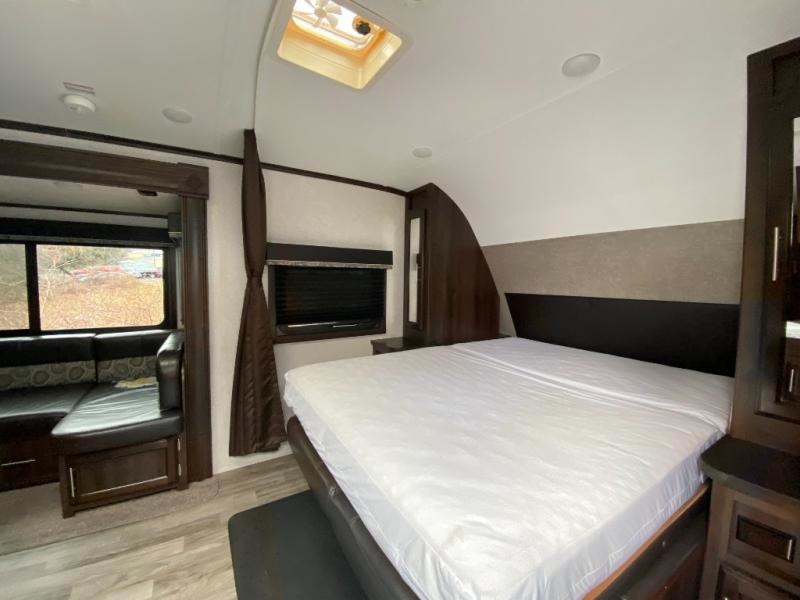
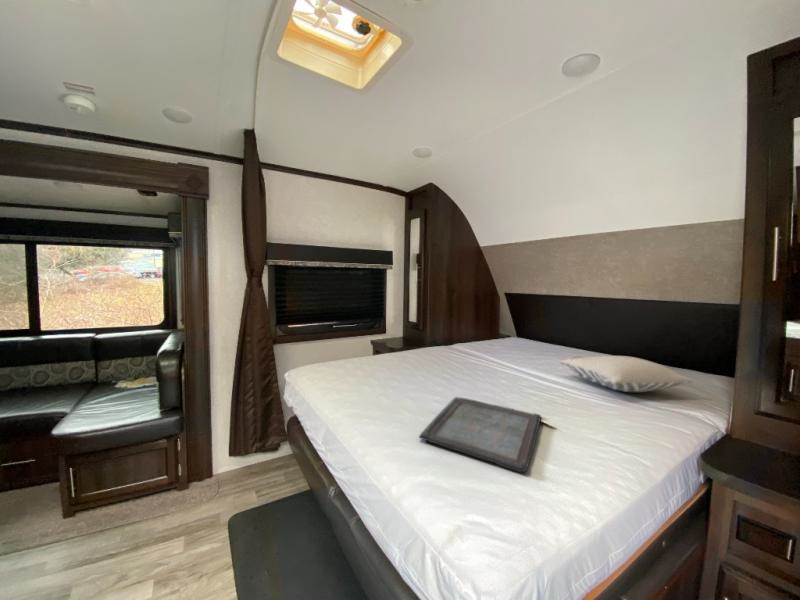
+ serving tray (482, 425)
+ pillow (618, 371)
